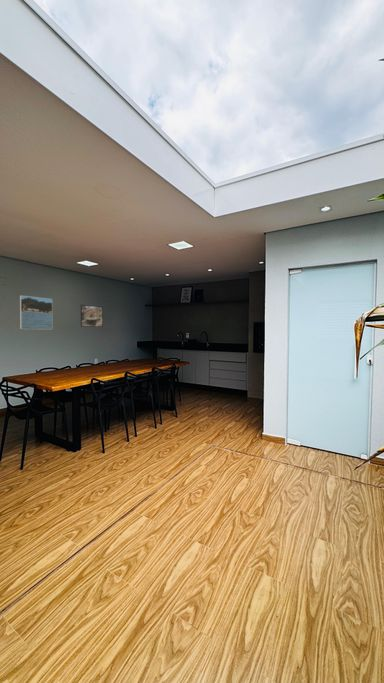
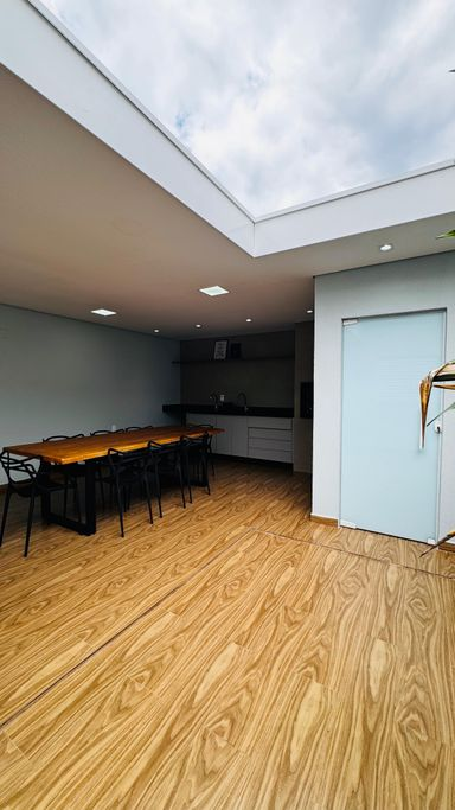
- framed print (92, 316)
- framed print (37, 313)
